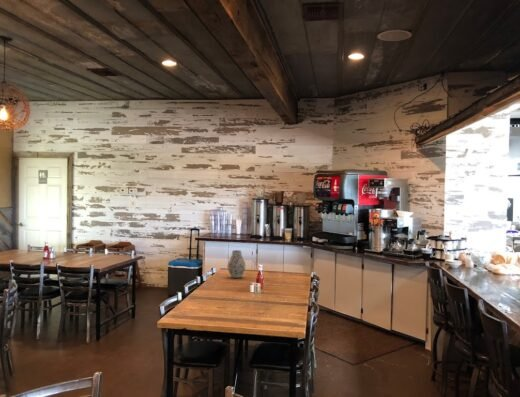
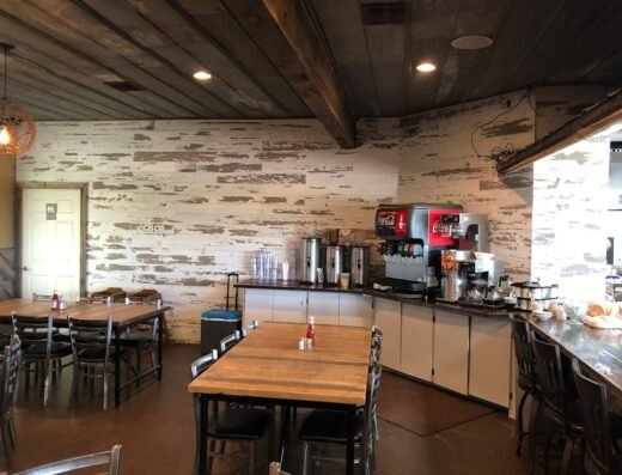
- vase (236, 264)
